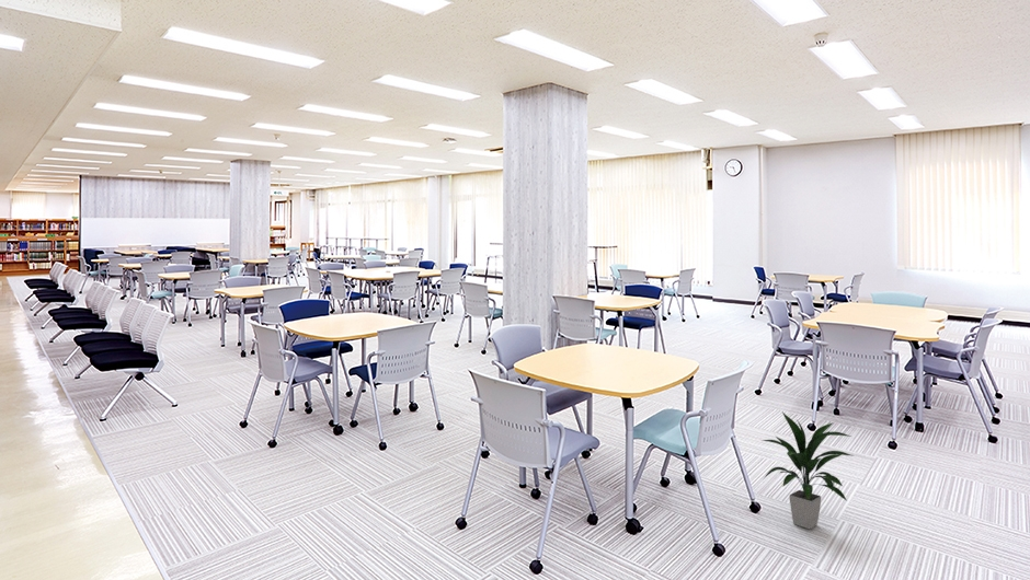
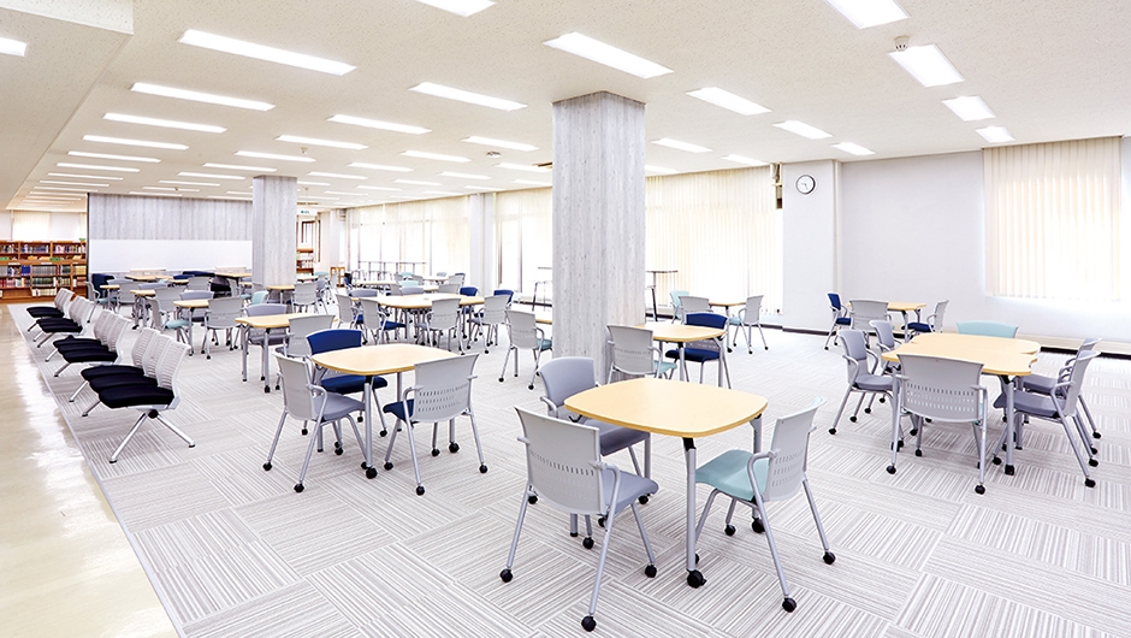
- indoor plant (809, 469)
